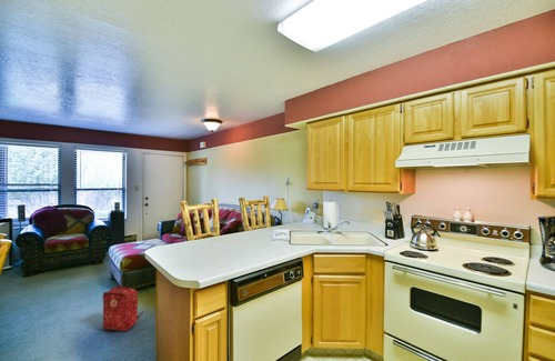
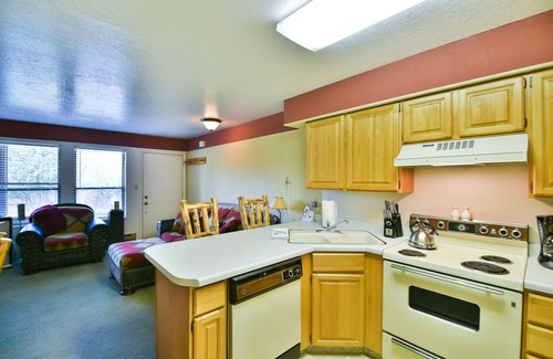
- backpack (121, 304)
